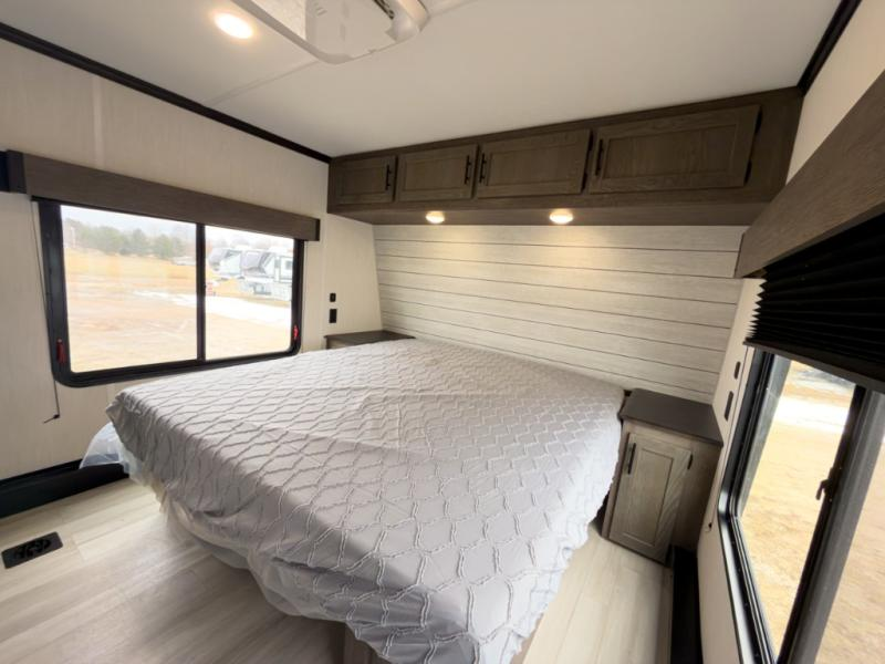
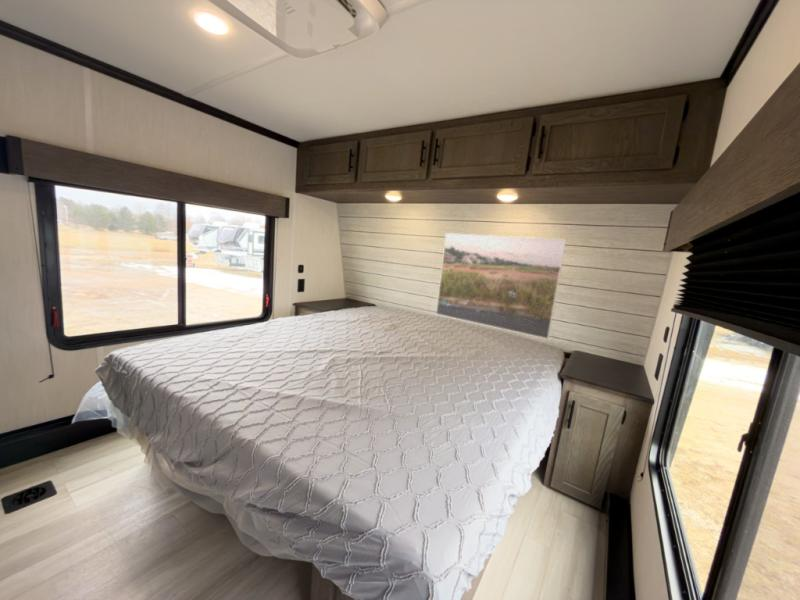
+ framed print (493, 281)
